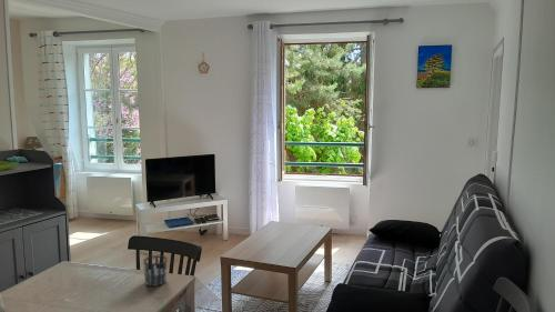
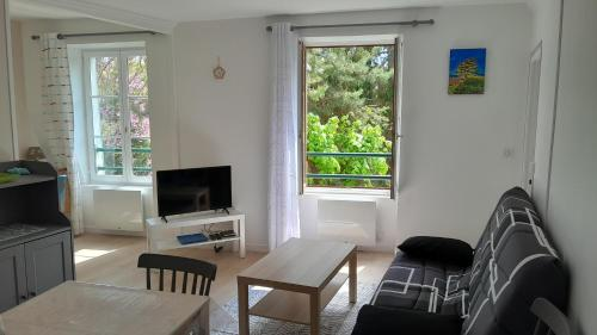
- cup (155, 270)
